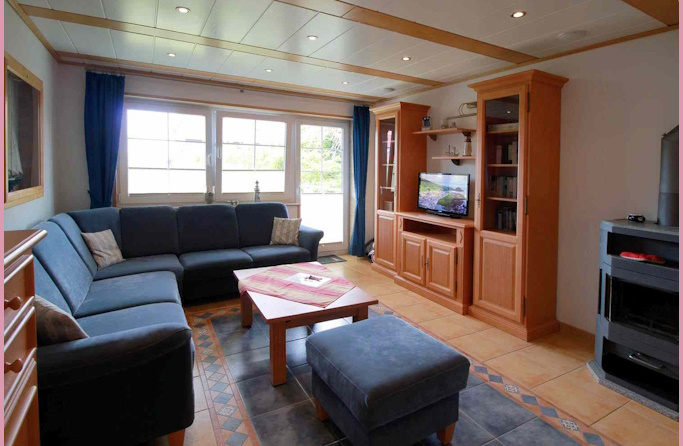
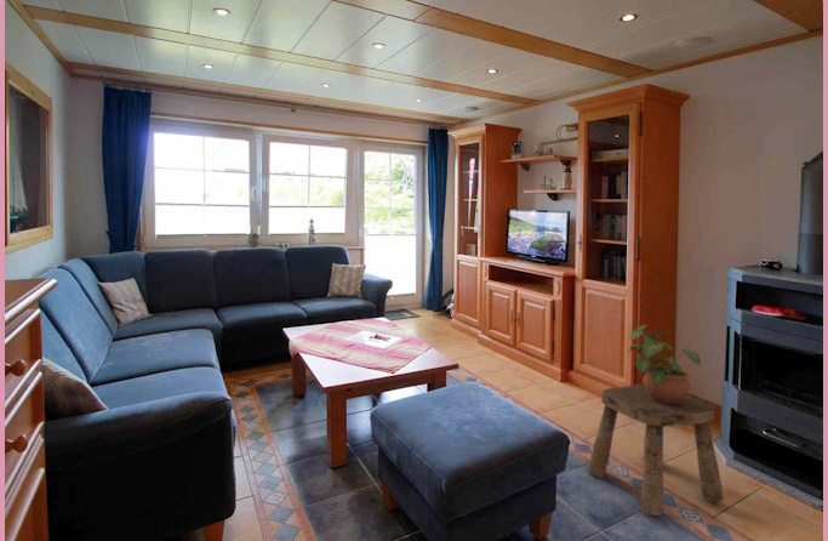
+ potted plant (656, 361)
+ stool (653, 442)
